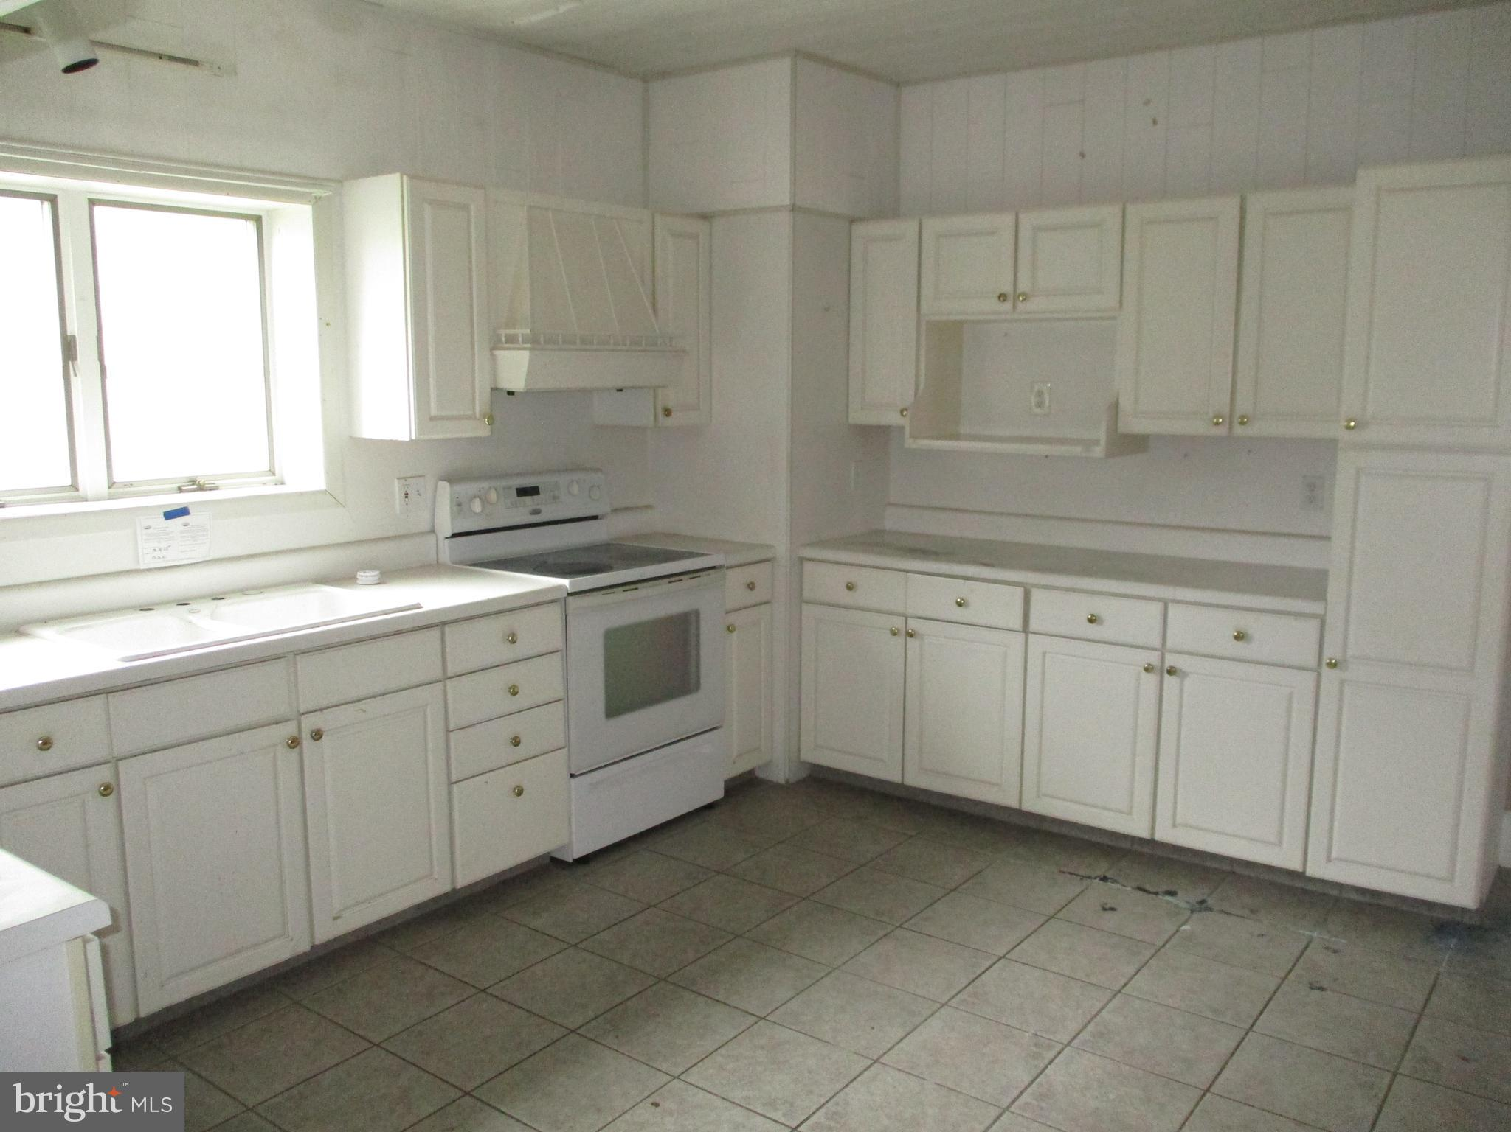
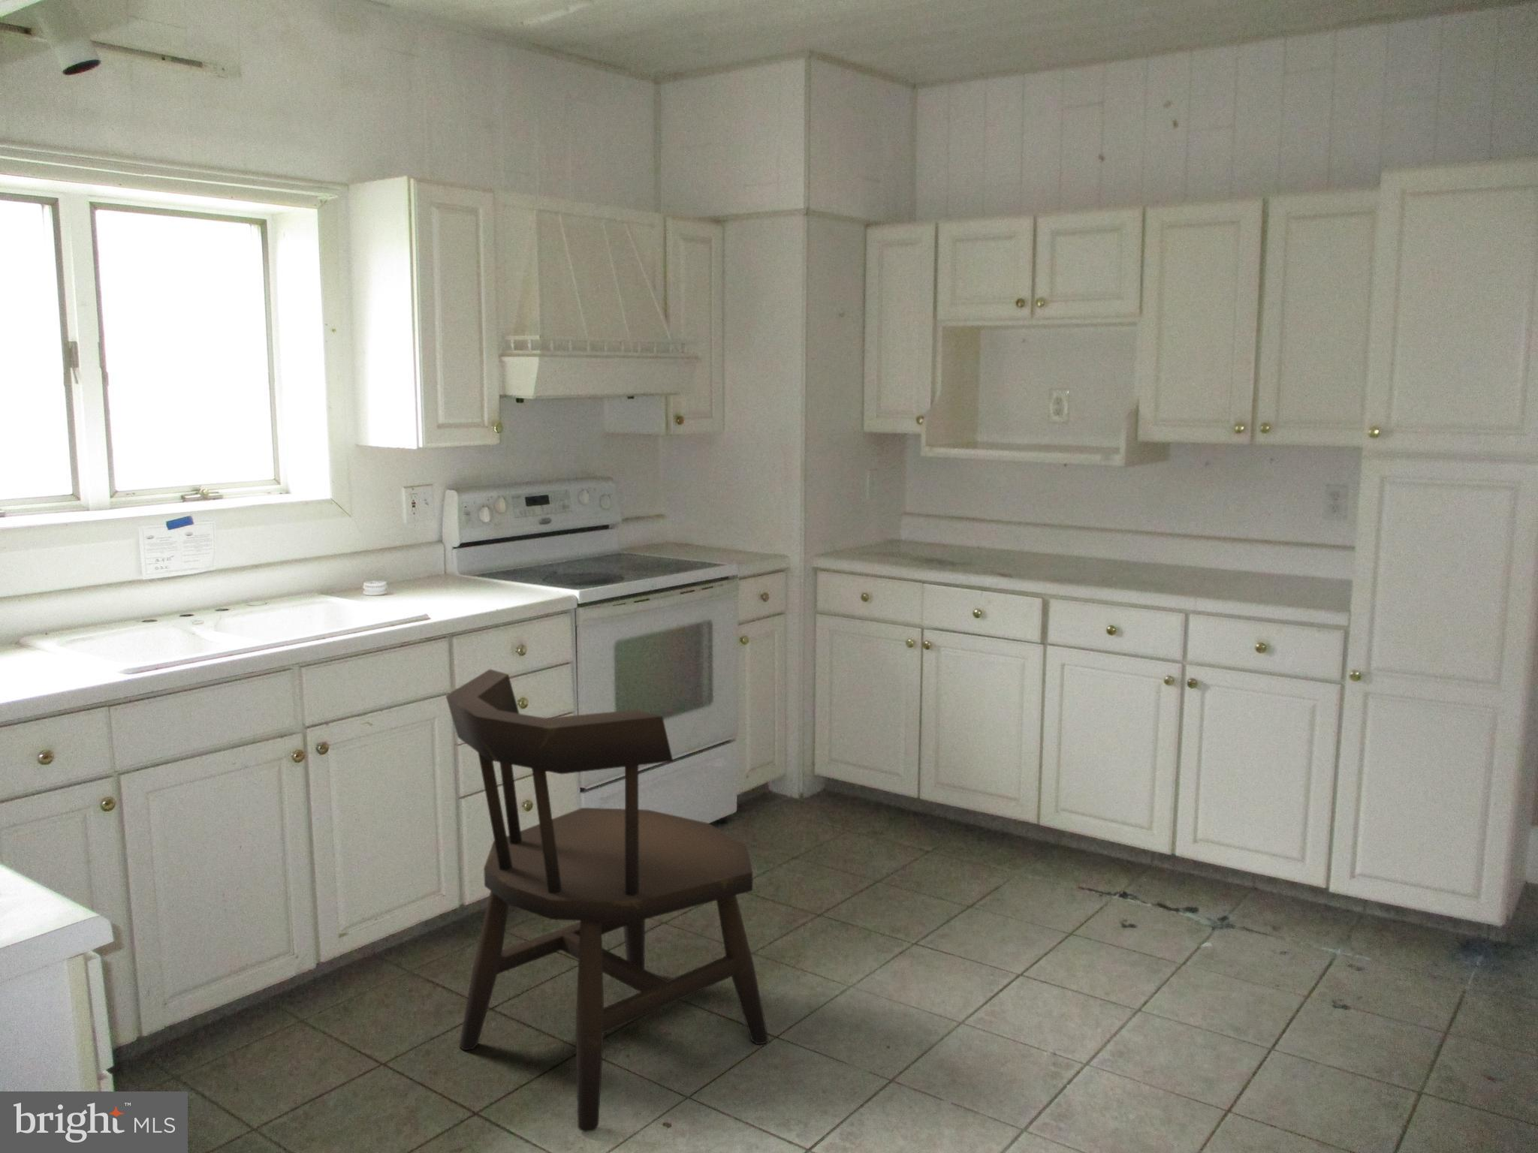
+ dining chair (603, 870)
